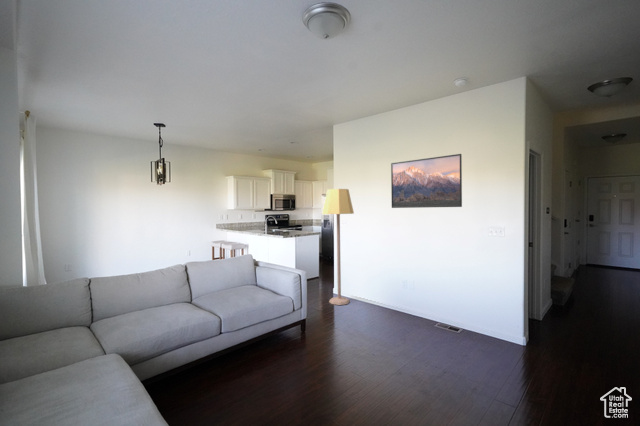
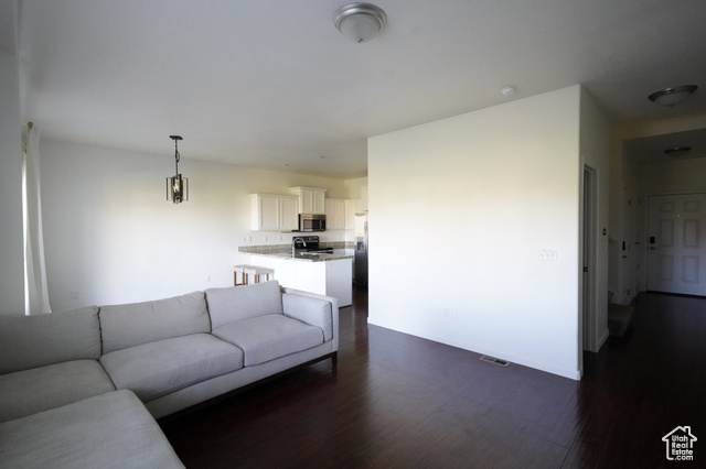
- lamp (338, 245)
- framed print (423, 183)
